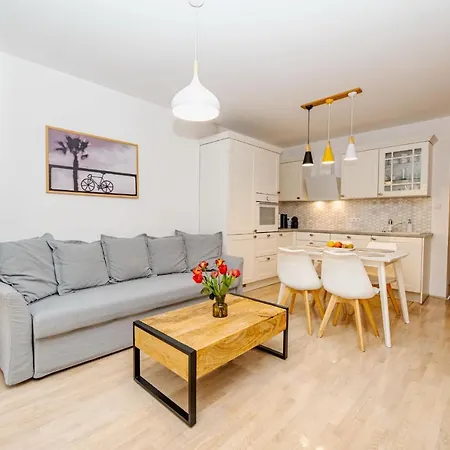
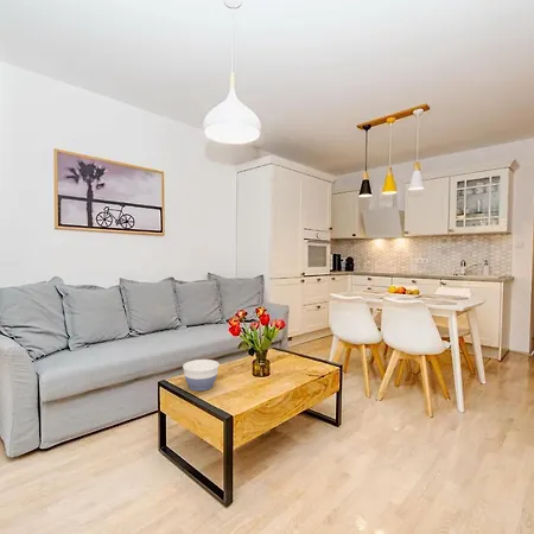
+ bowl (201, 375)
